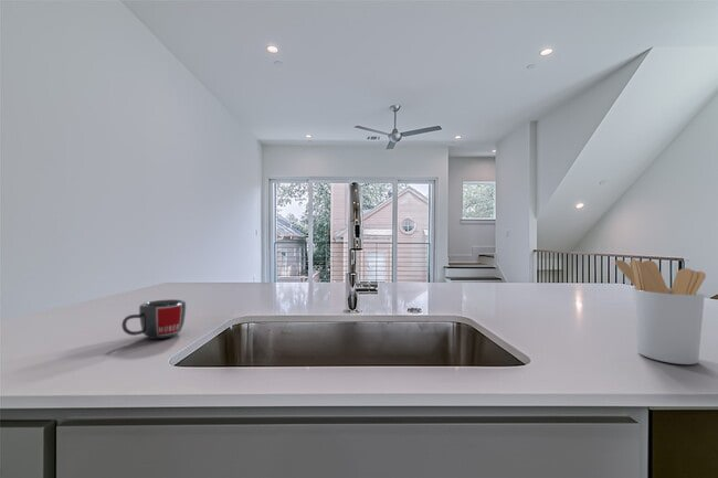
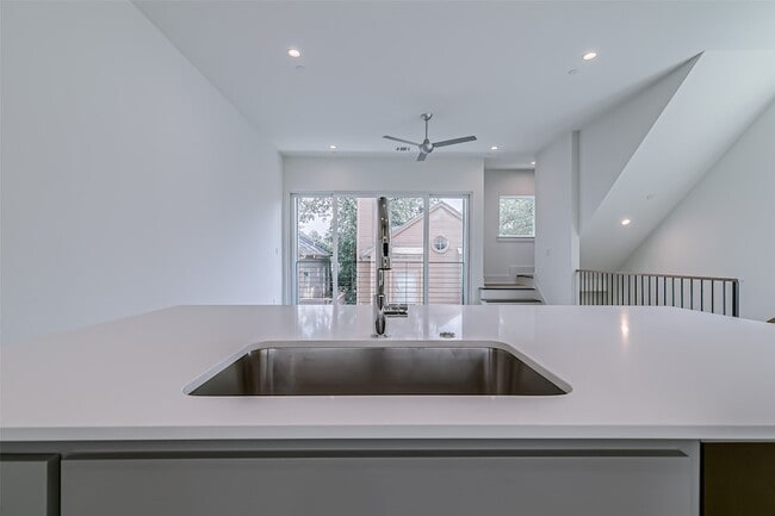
- utensil holder (655, 305)
- mug (155, 320)
